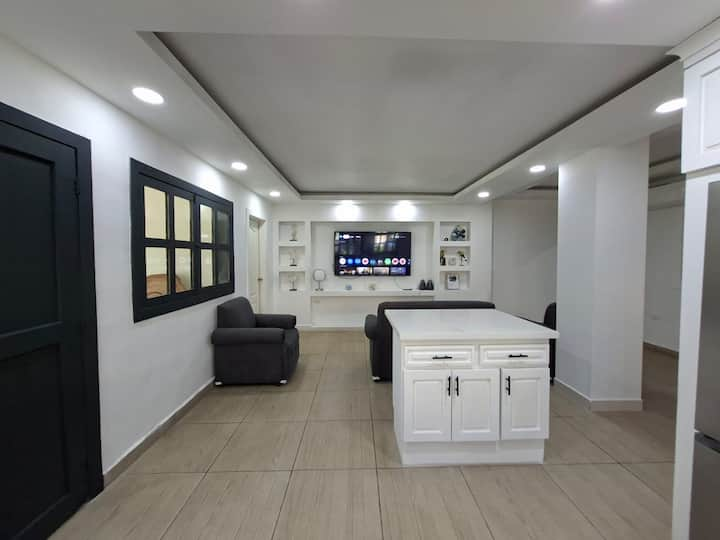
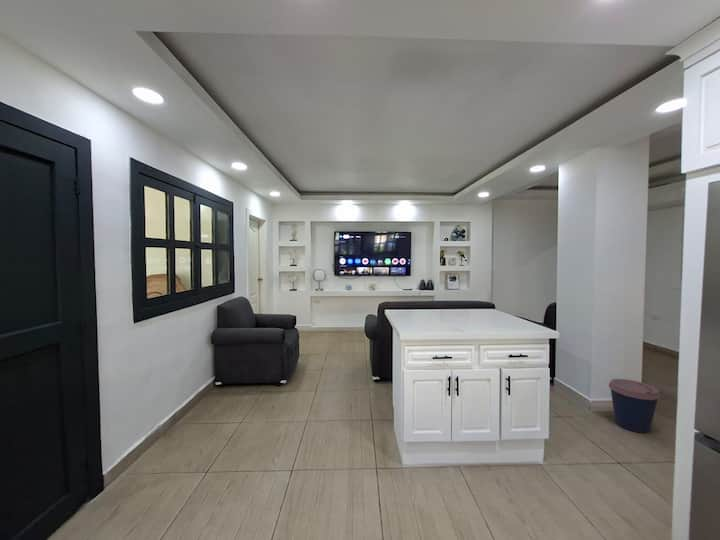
+ coffee cup (632, 405)
